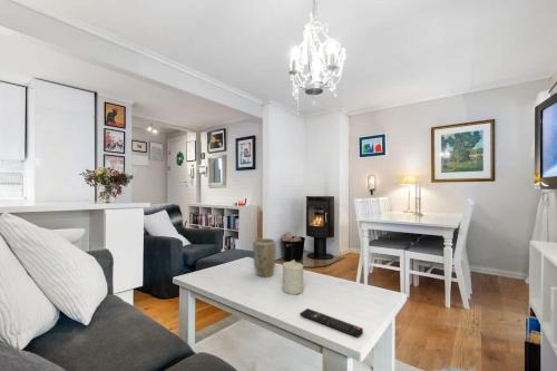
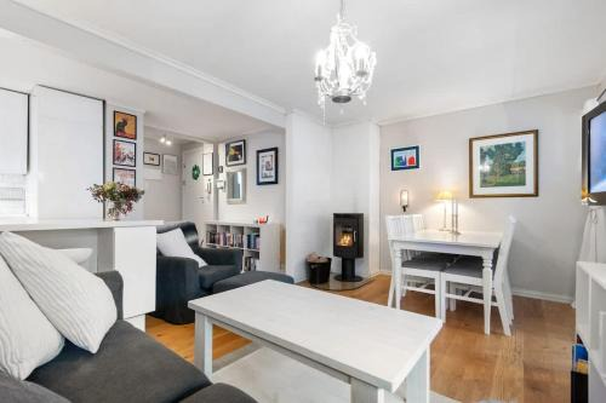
- remote control (330, 322)
- candle (292, 274)
- plant pot (264, 257)
